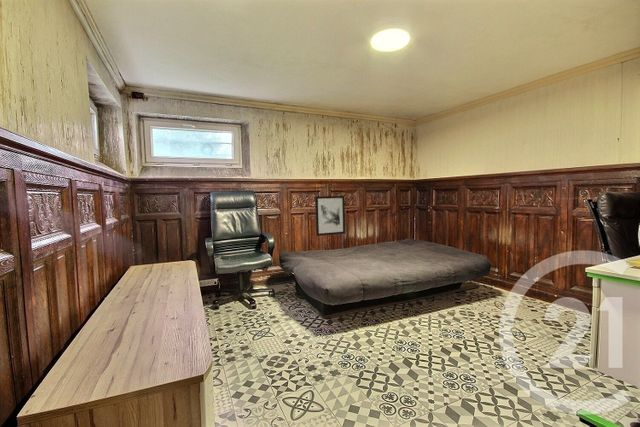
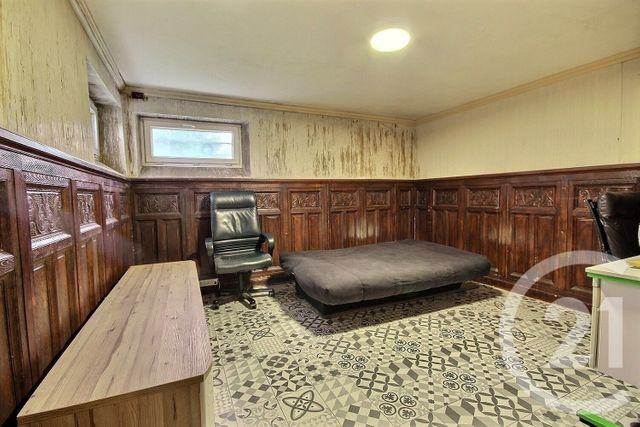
- wall art (330, 215)
